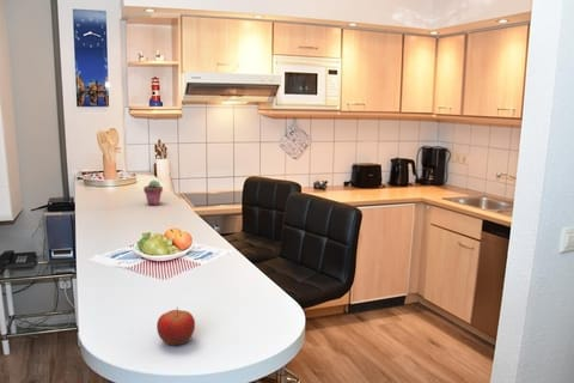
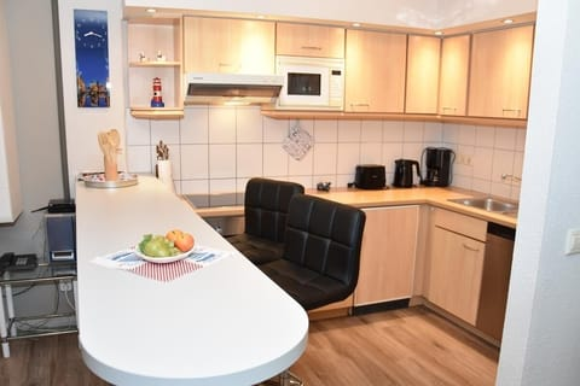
- fruit (176, 324)
- potted succulent (153, 192)
